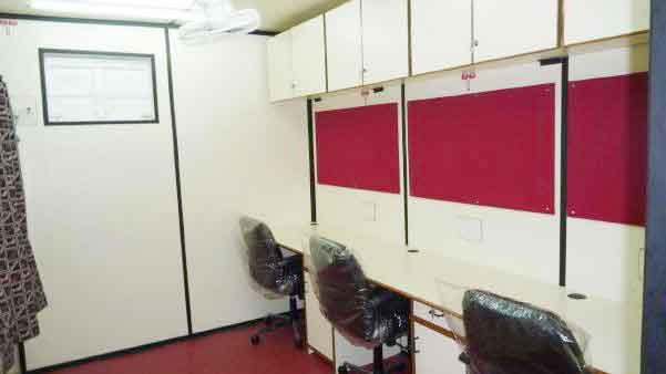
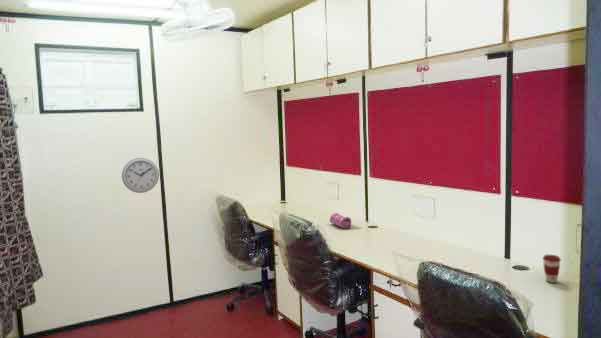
+ wall clock (140, 175)
+ coffee cup (551, 268)
+ pencil case (340, 220)
